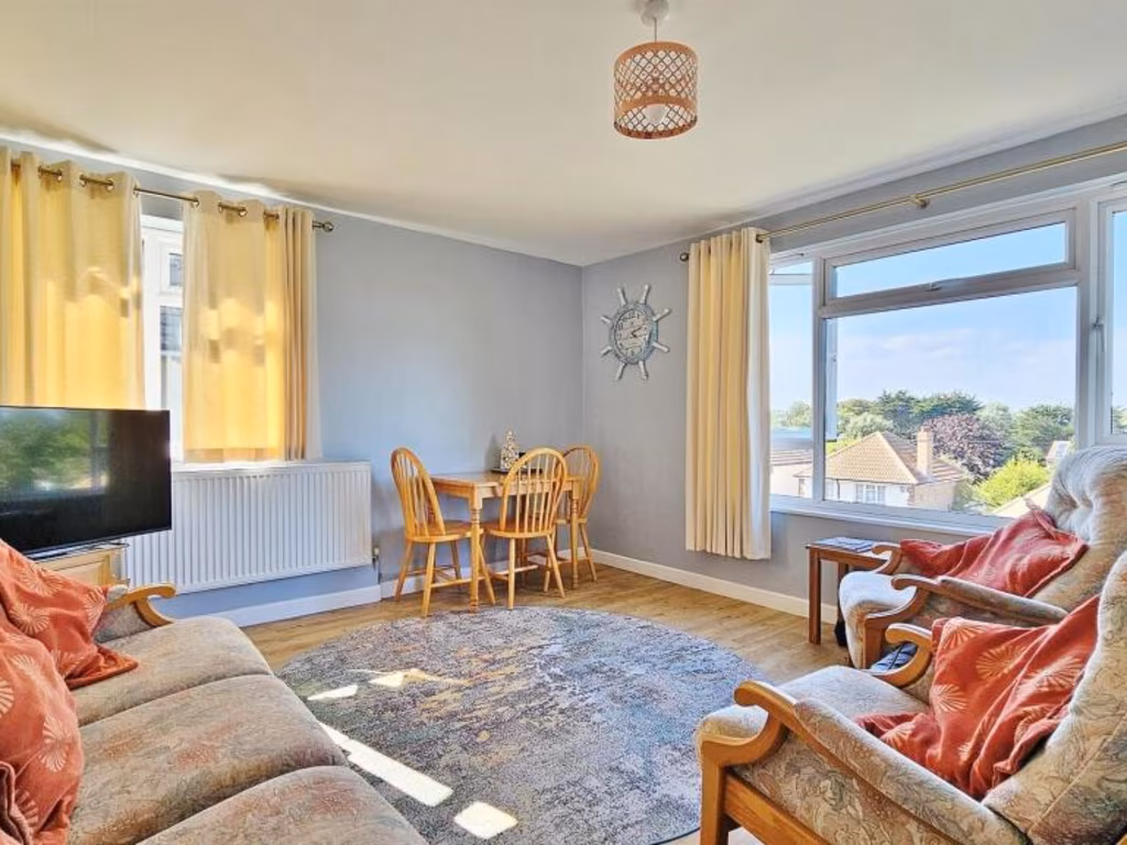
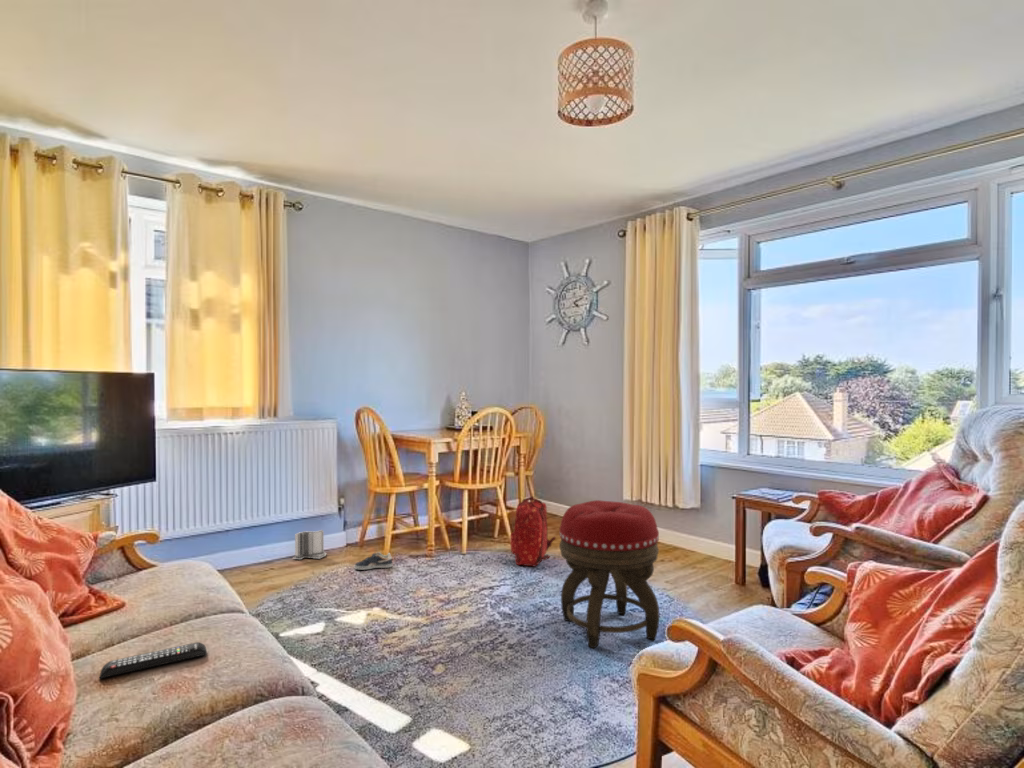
+ backpack (535, 528)
+ sneaker (373, 560)
+ footstool (608, 567)
+ architectural model (310, 545)
+ remote control (155, 659)
